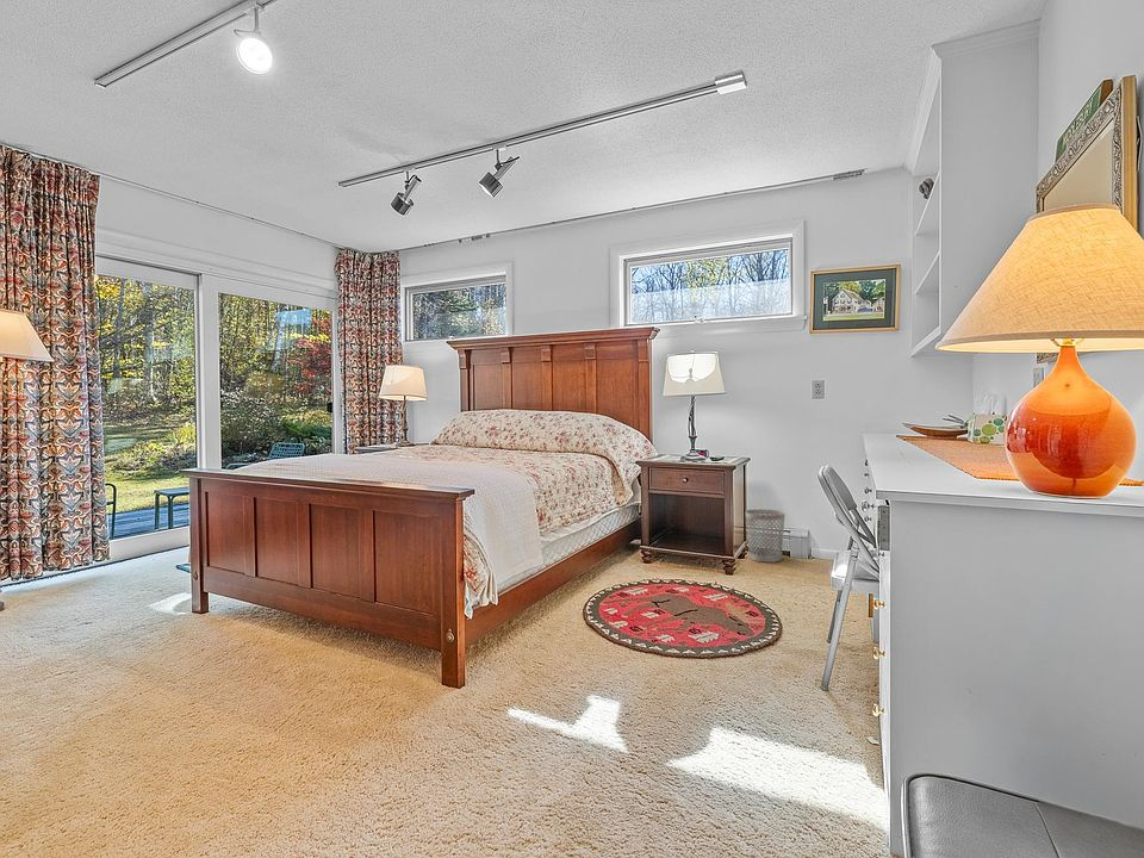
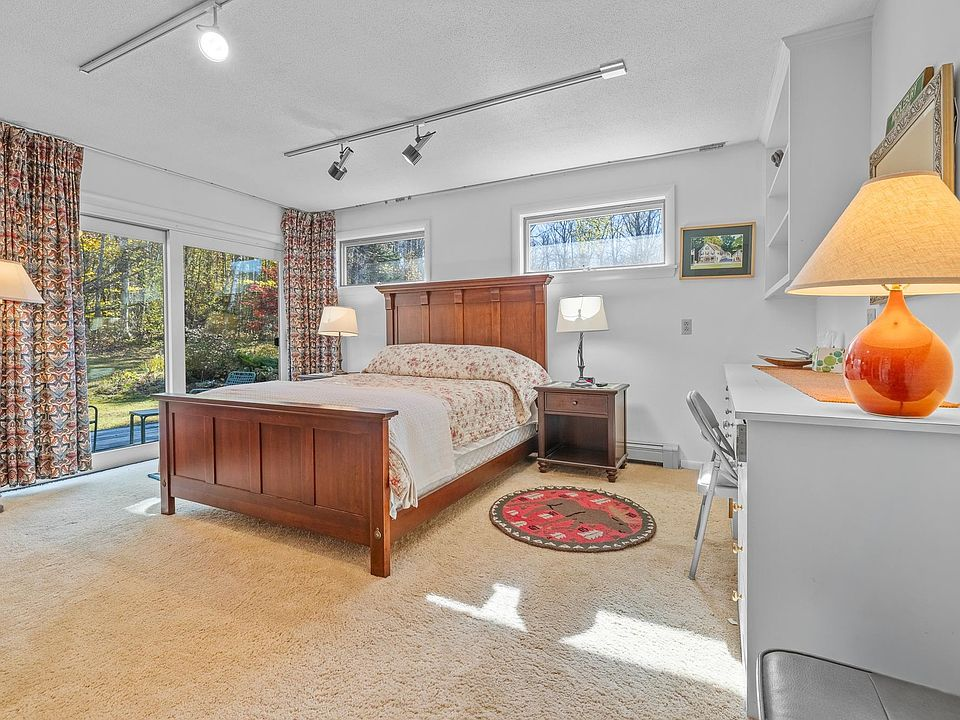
- wastebasket (764, 535)
